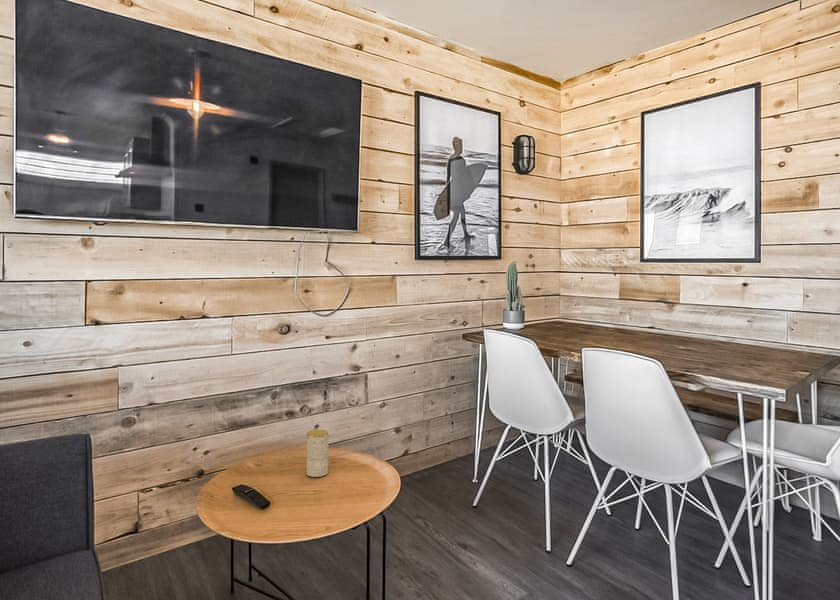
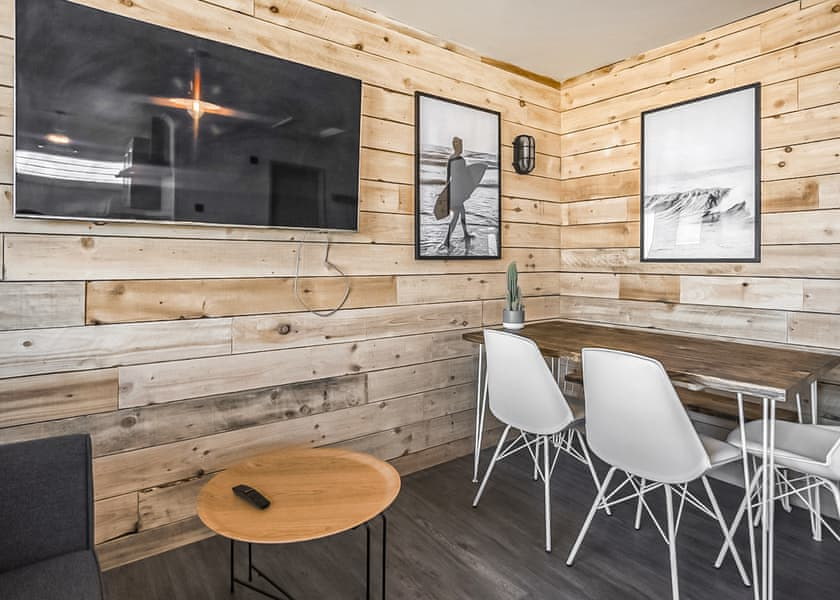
- candle (317, 452)
